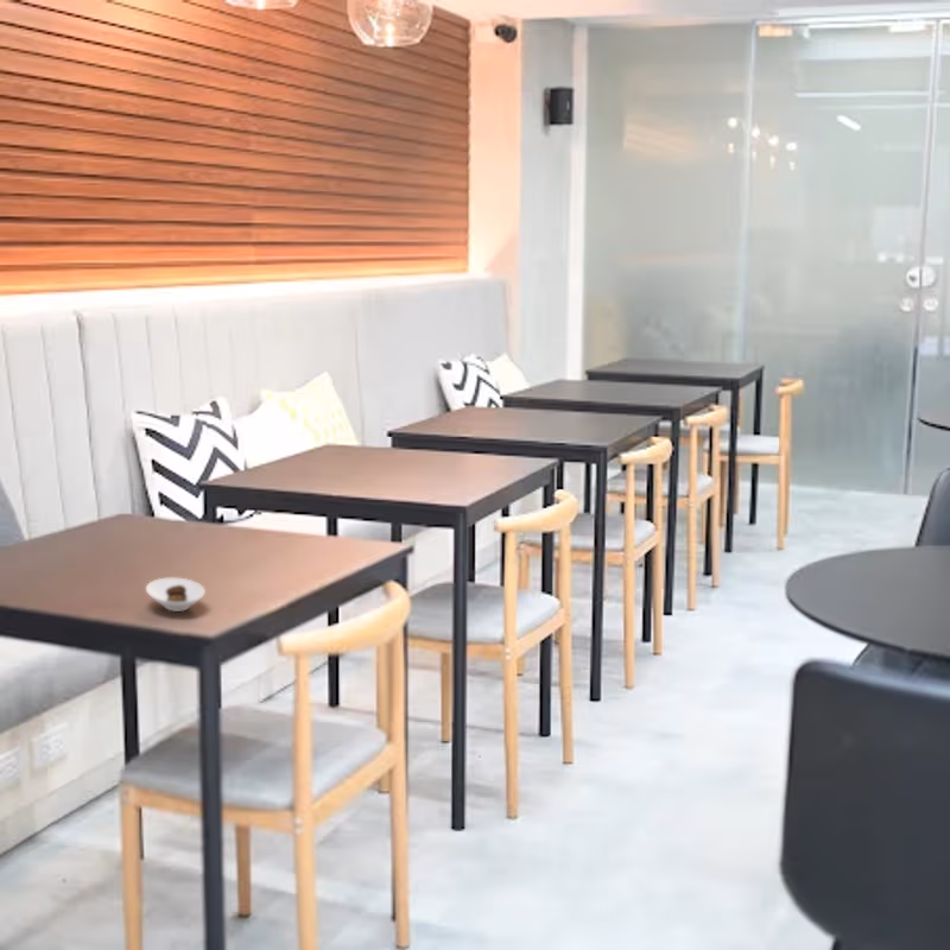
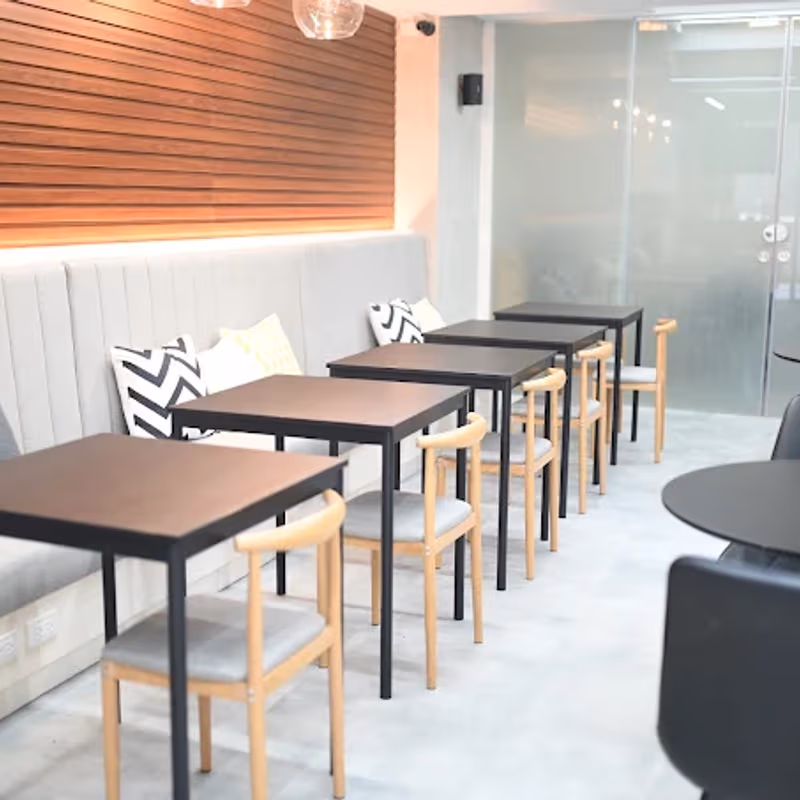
- saucer (175, 595)
